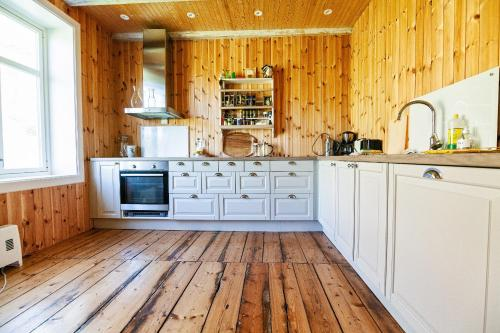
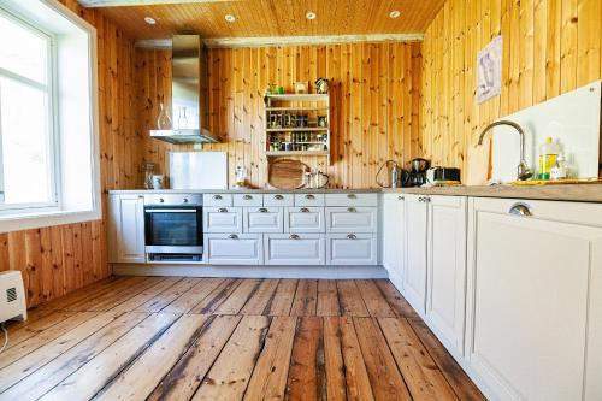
+ wall art (488, 72)
